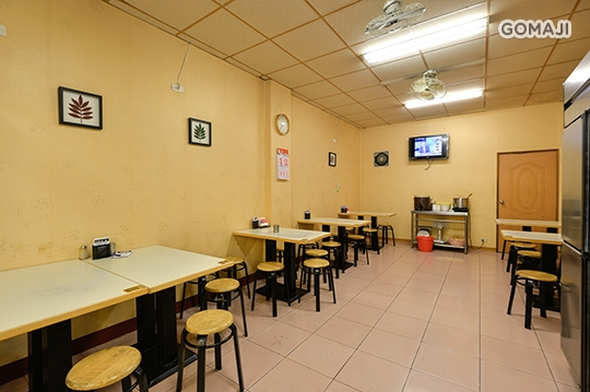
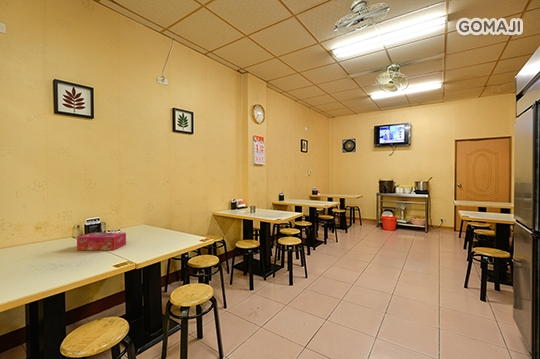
+ tissue box (102, 241)
